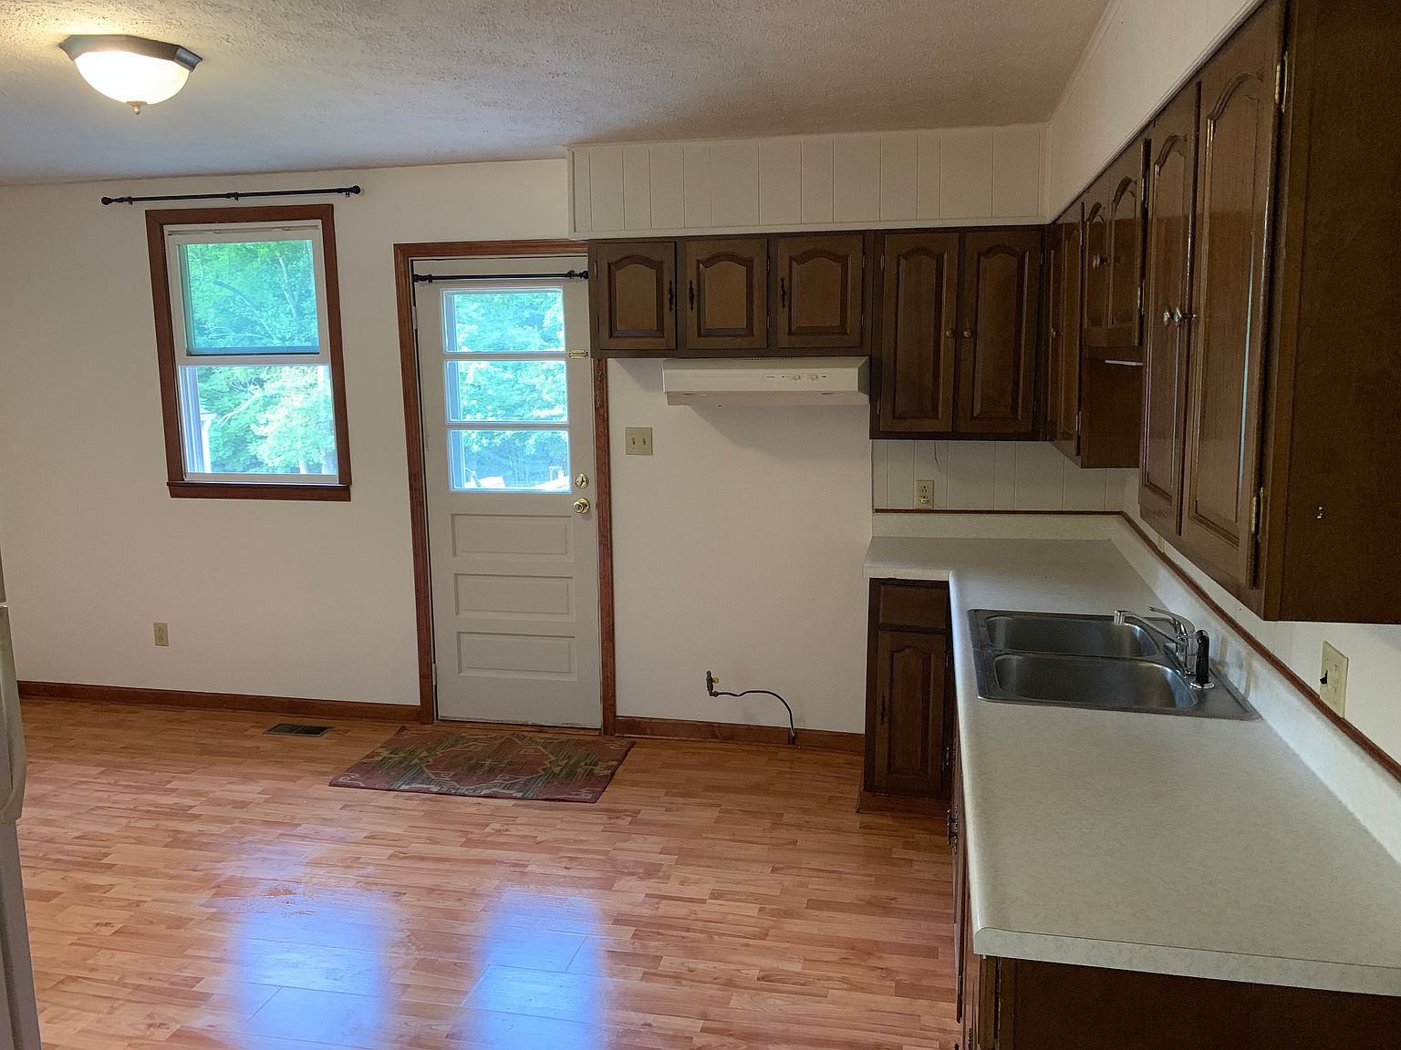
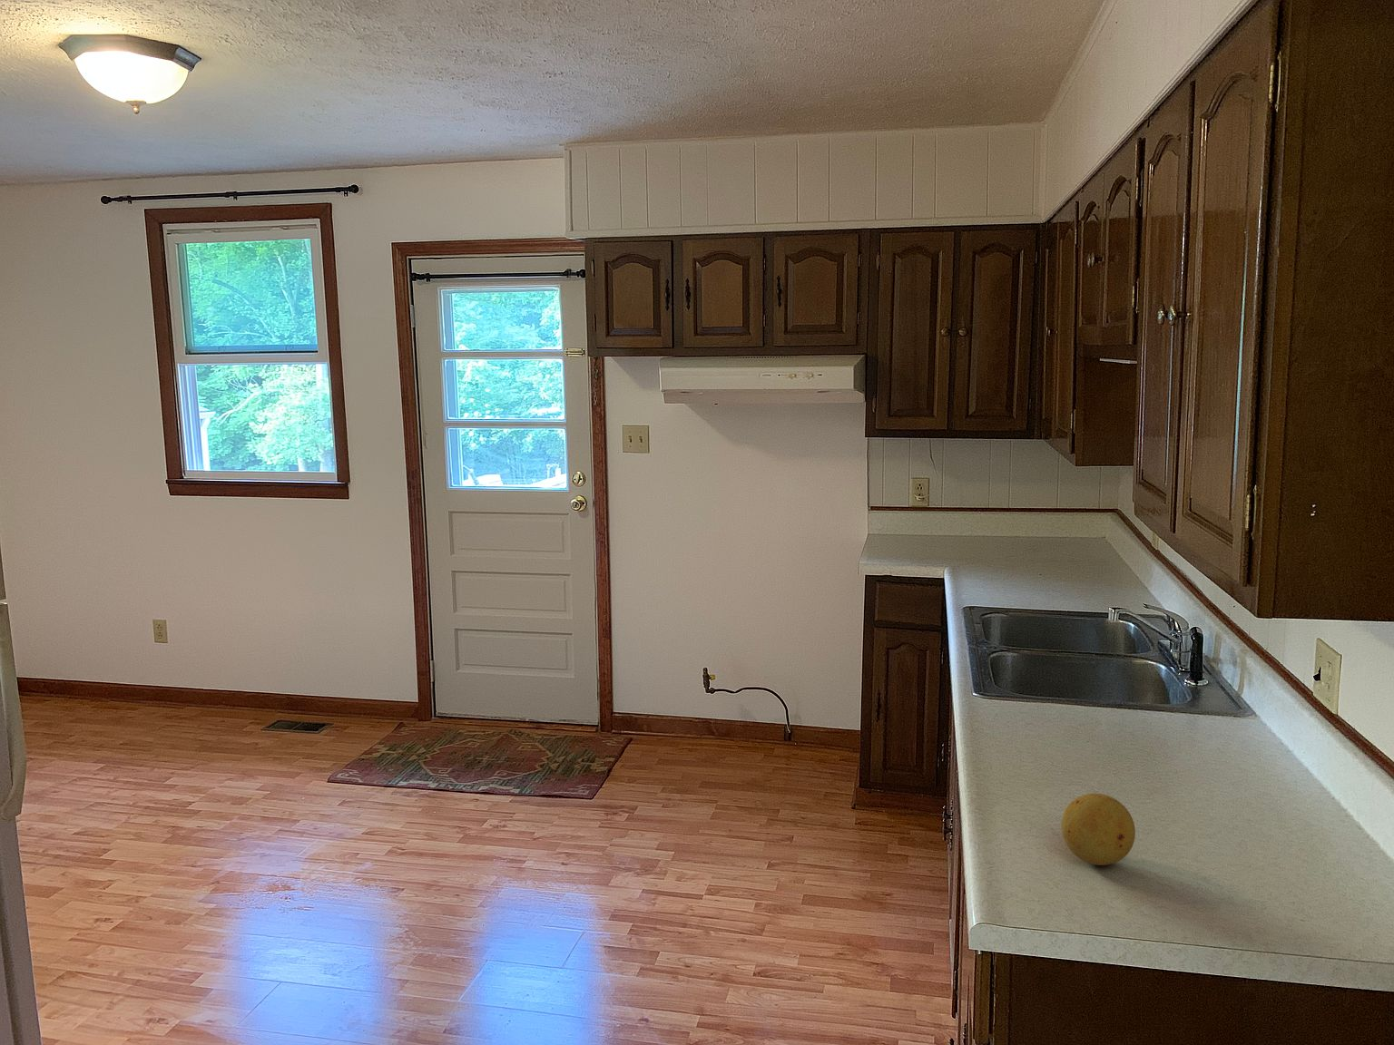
+ fruit (1098, 828)
